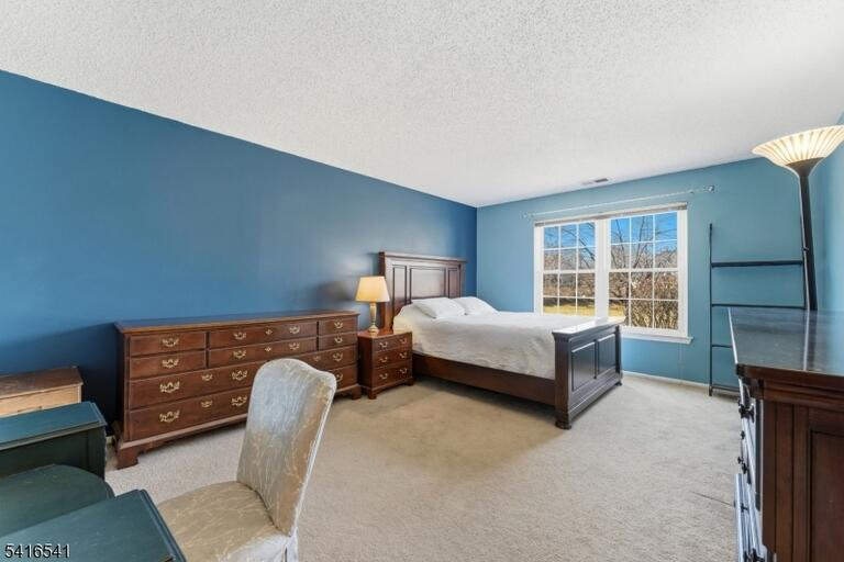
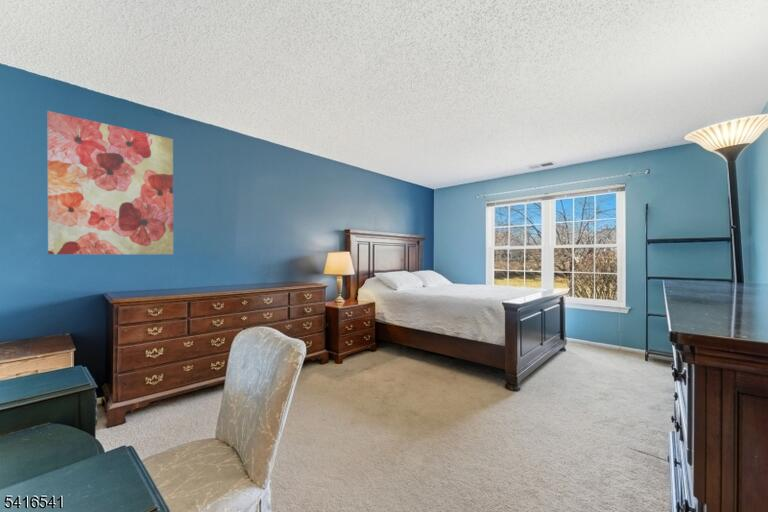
+ wall art (117, 190)
